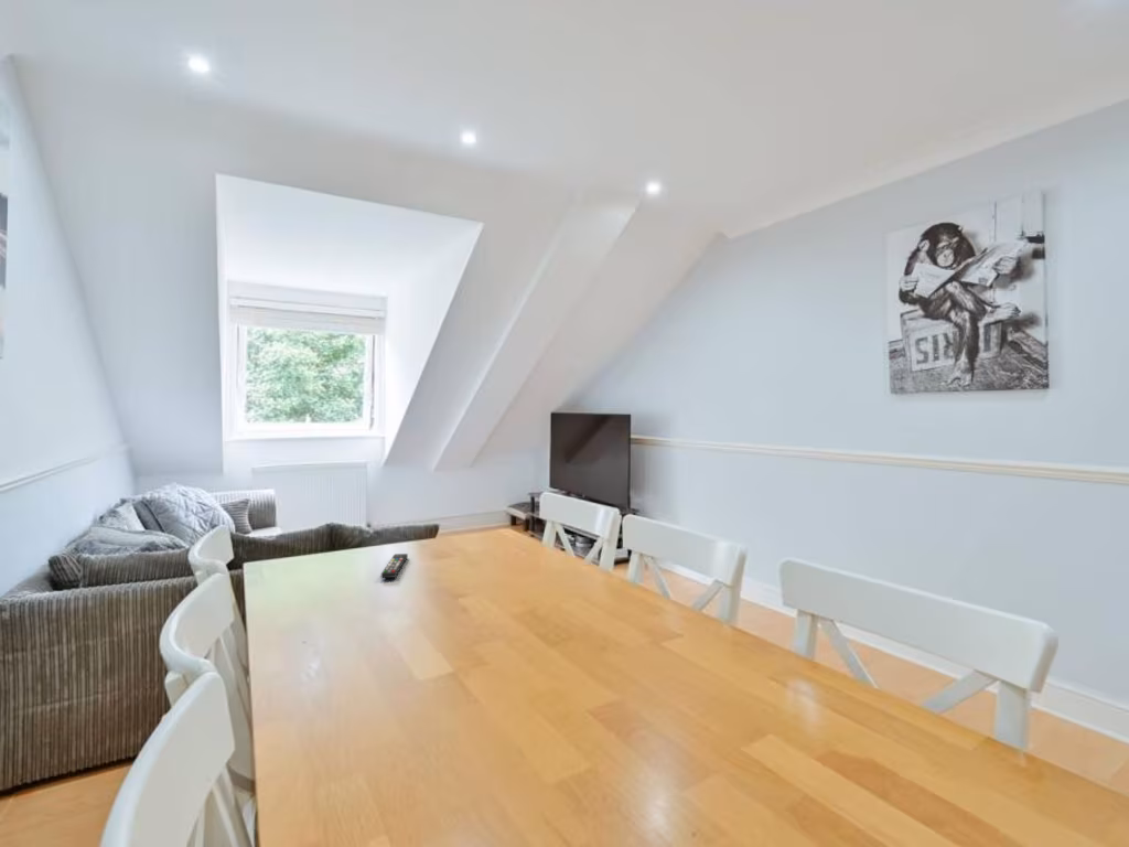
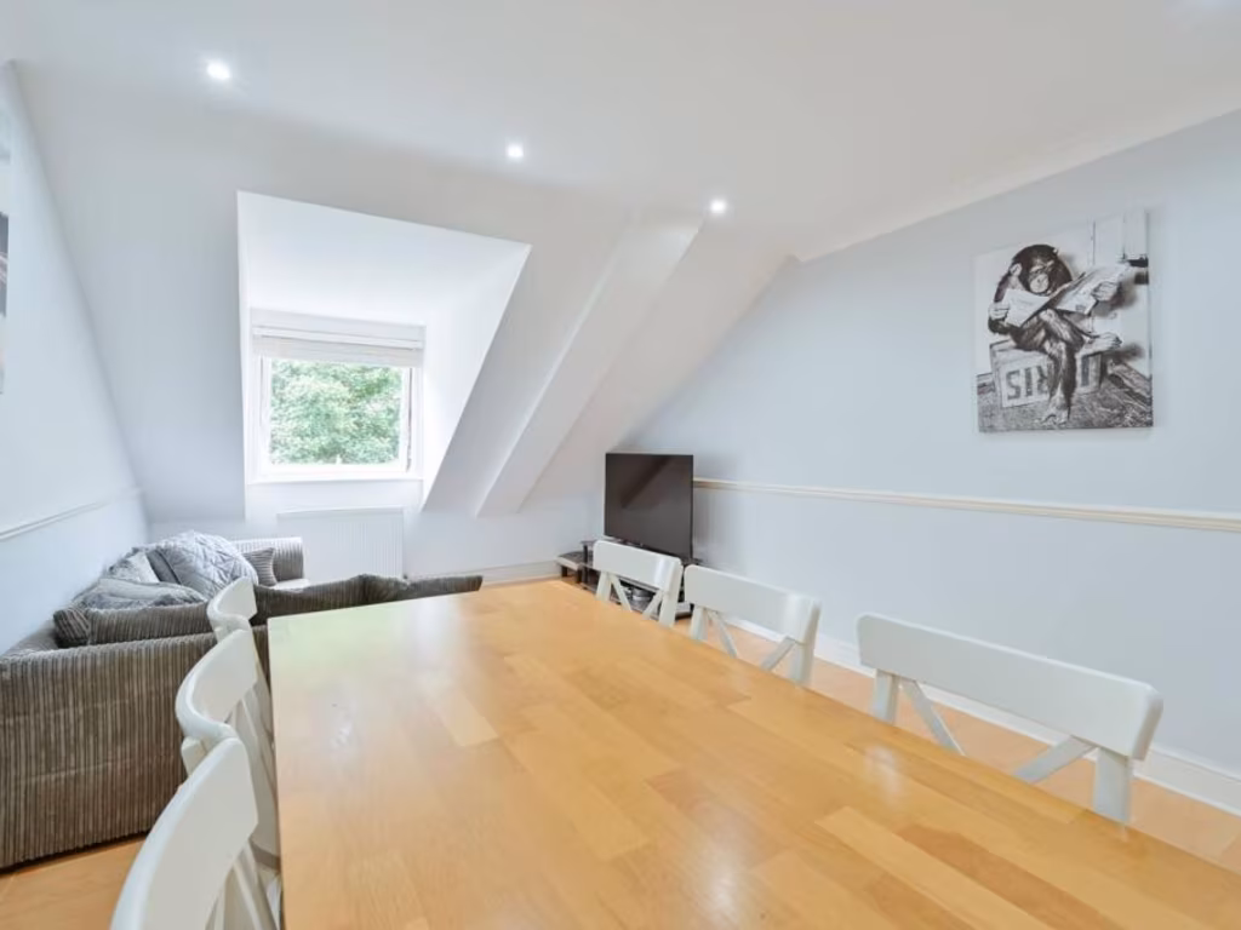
- remote control (395, 565)
